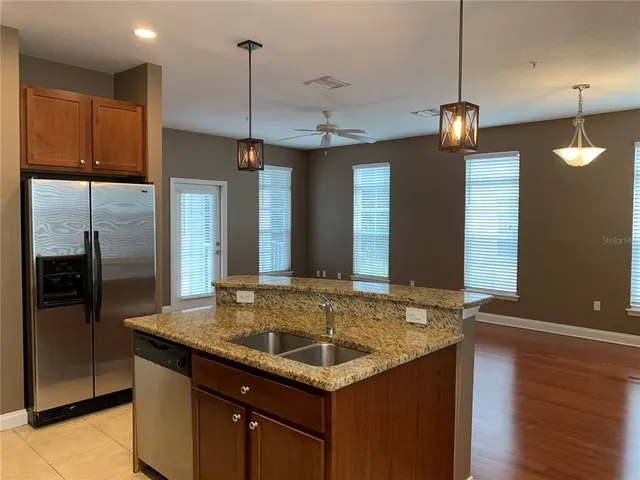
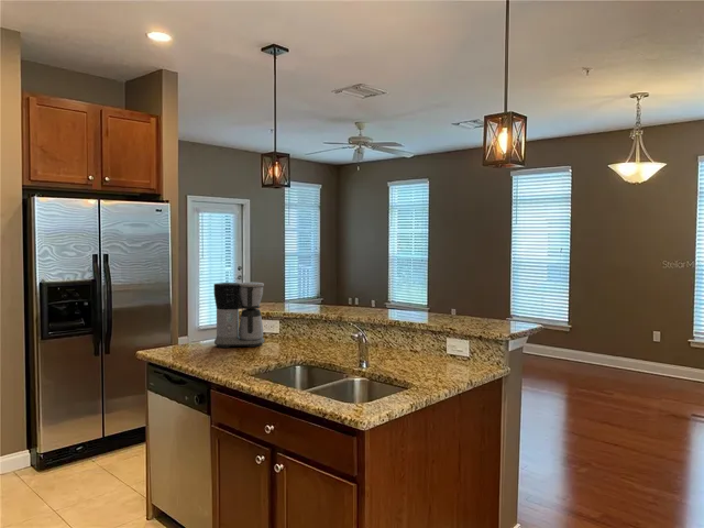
+ coffee maker (238, 314)
